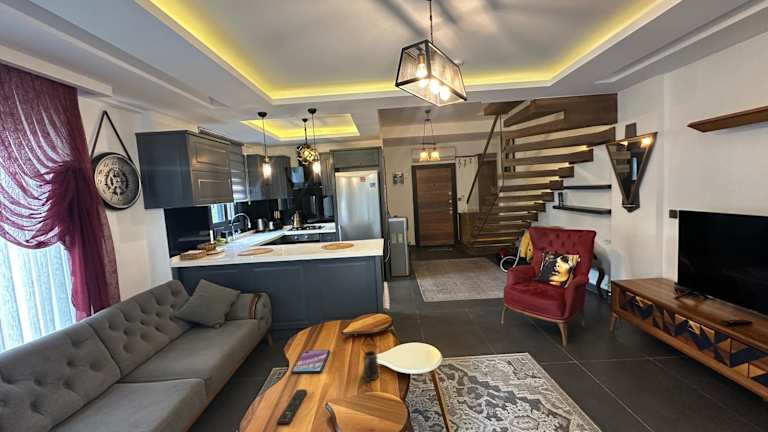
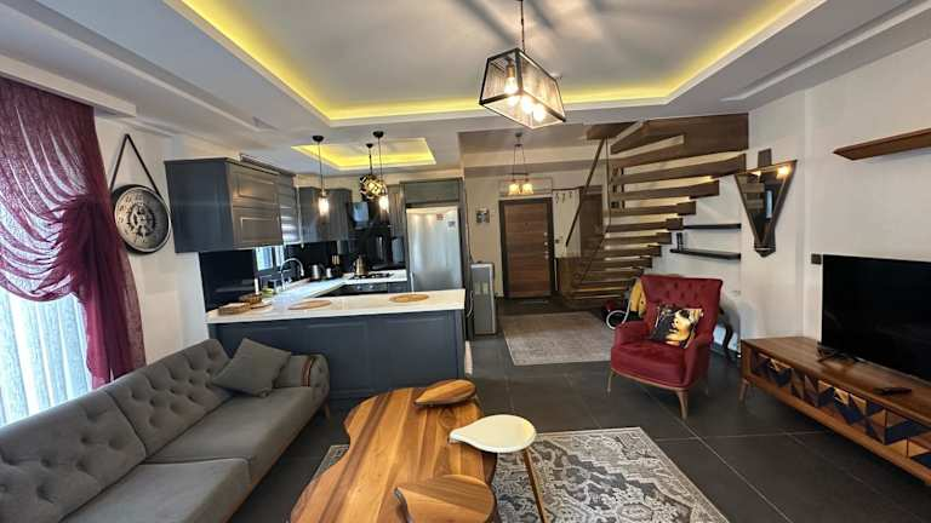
- video game case (312, 361)
- mug (369, 366)
- remote control (293, 405)
